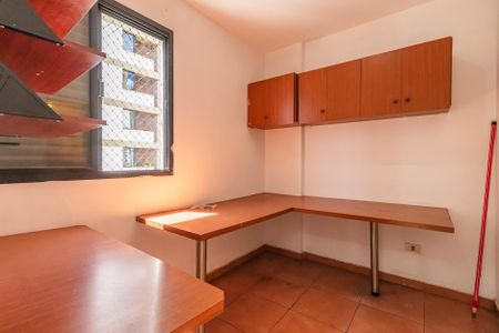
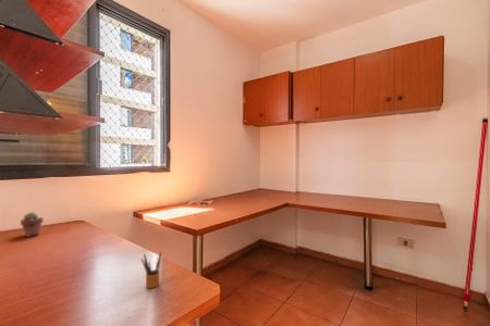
+ potted succulent (32, 223)
+ pencil box (152, 271)
